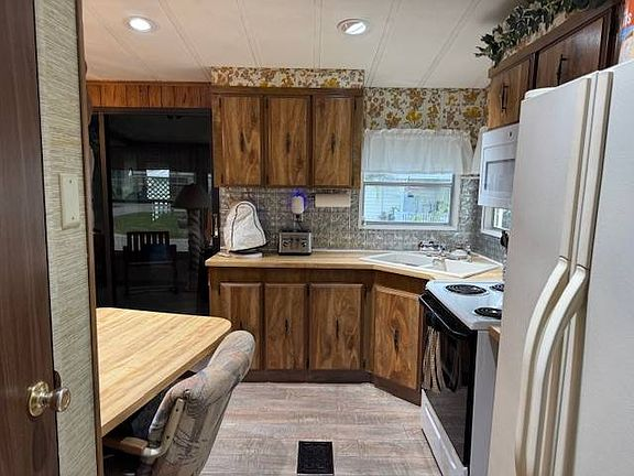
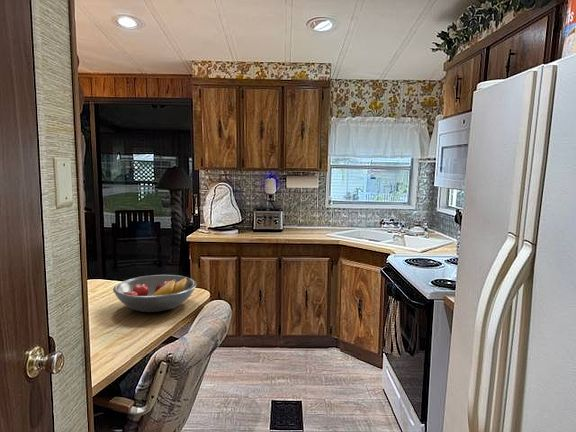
+ fruit bowl (156, 292)
